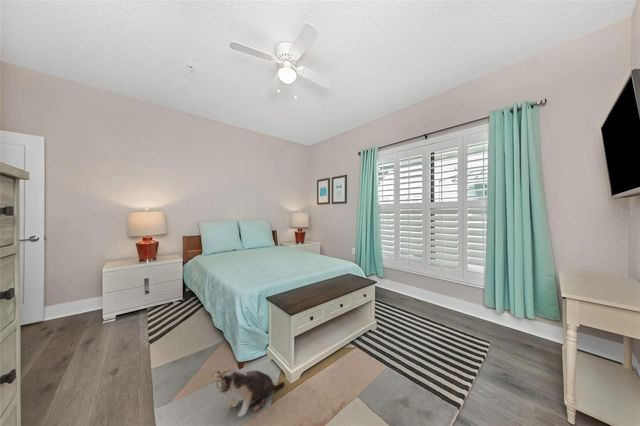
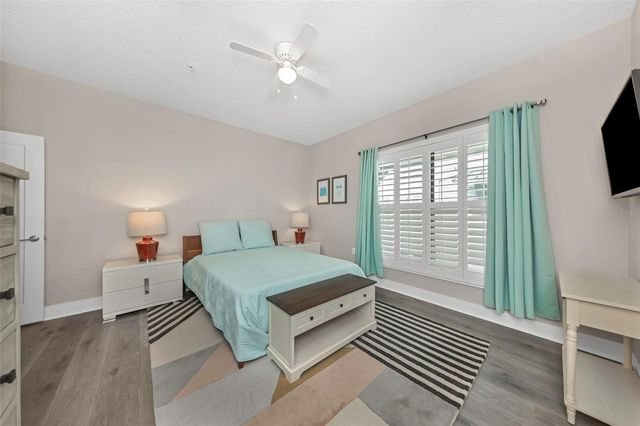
- plush toy (253, 381)
